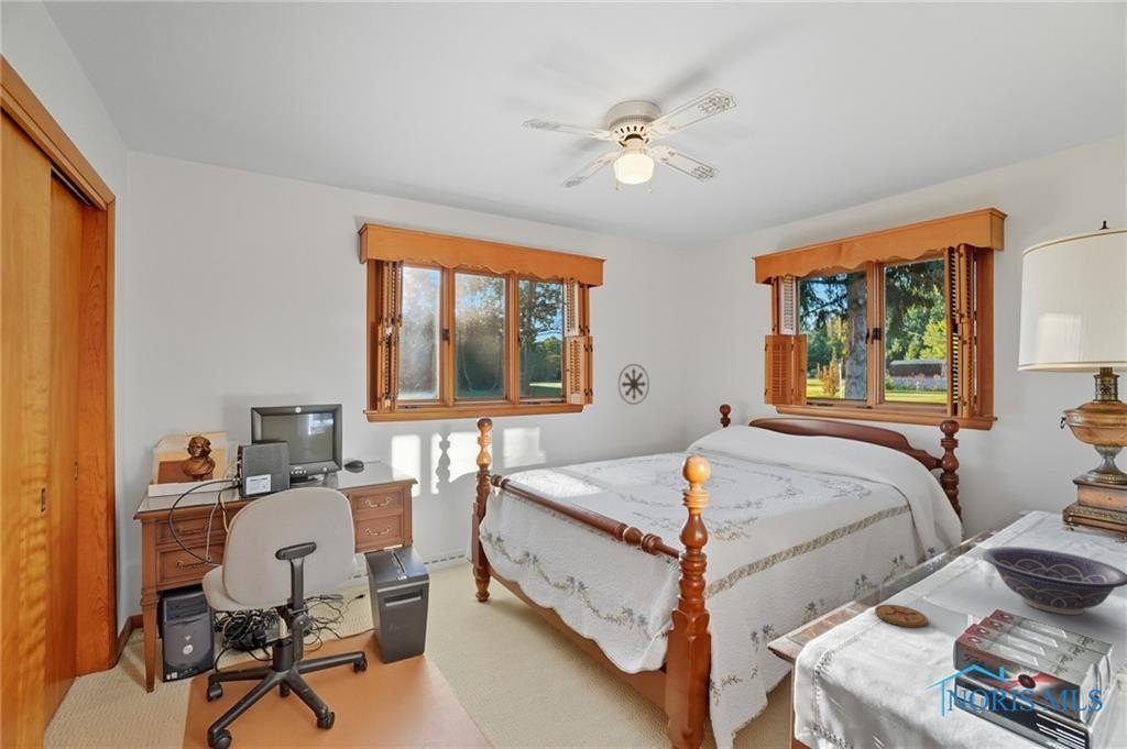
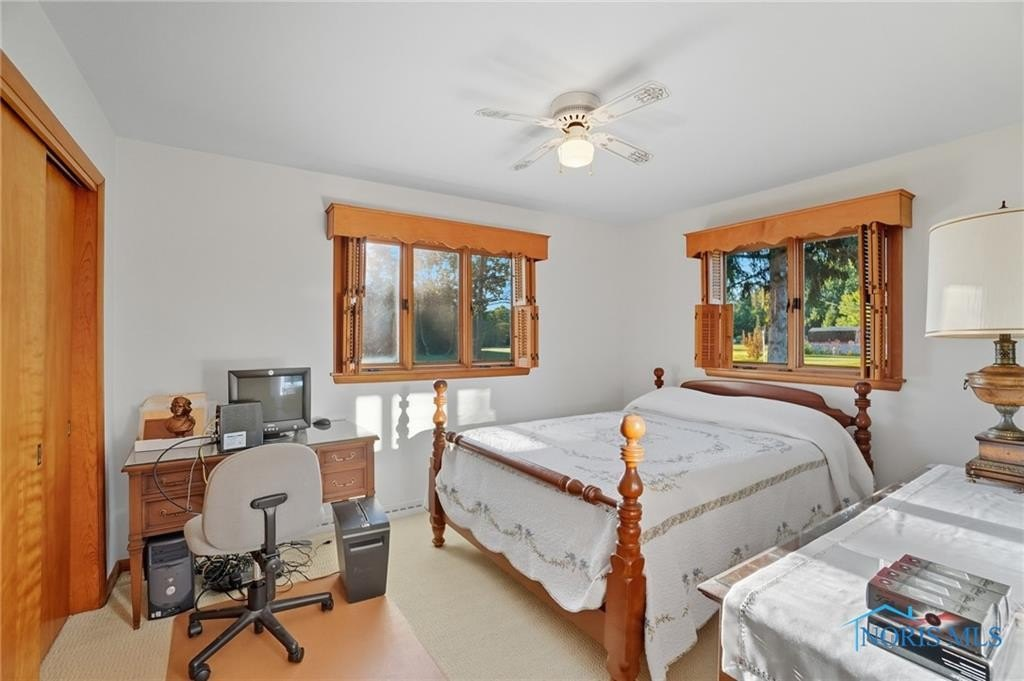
- coaster (900, 615)
- medallion (633, 384)
- decorative bowl (1051, 584)
